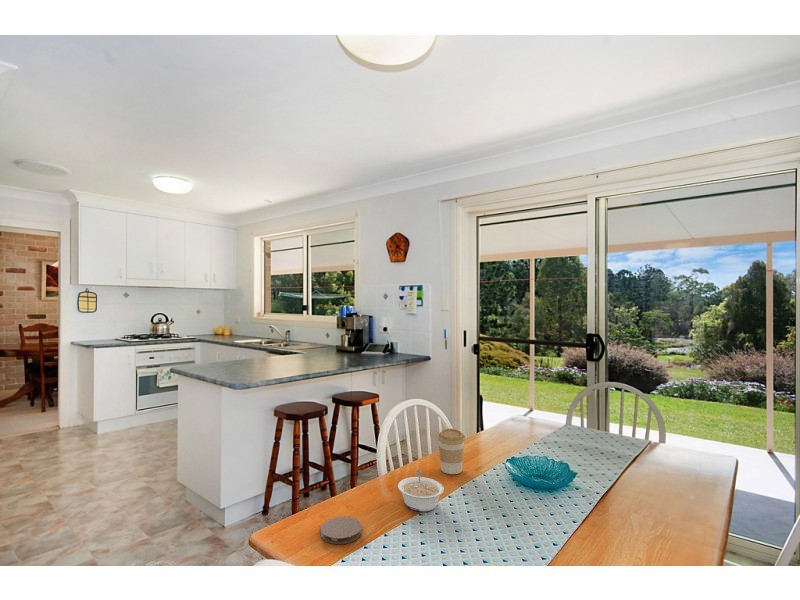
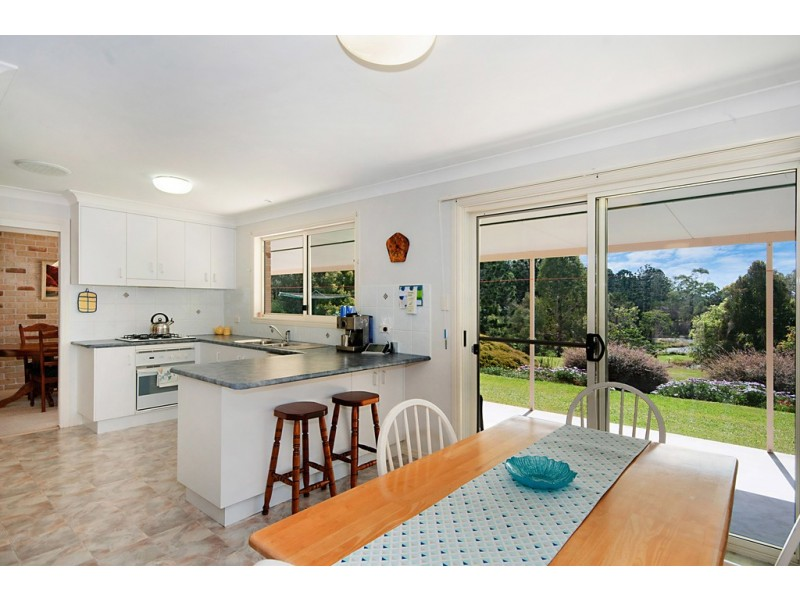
- coffee cup (451, 450)
- legume (419, 492)
- coaster (341, 529)
